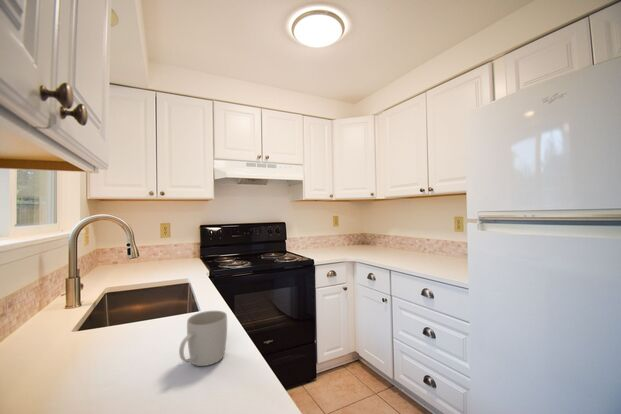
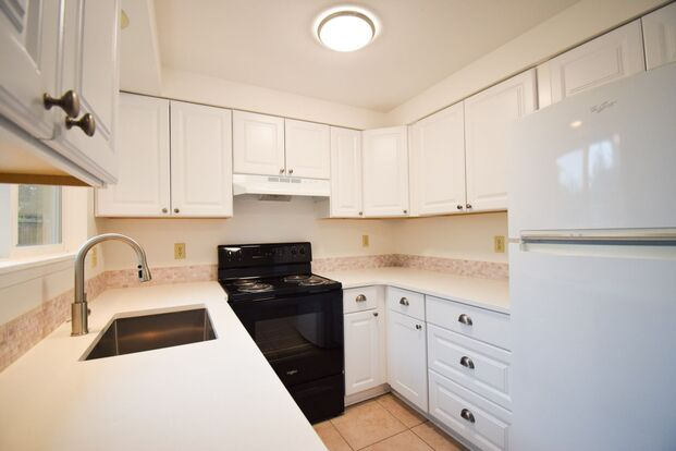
- mug (202, 340)
